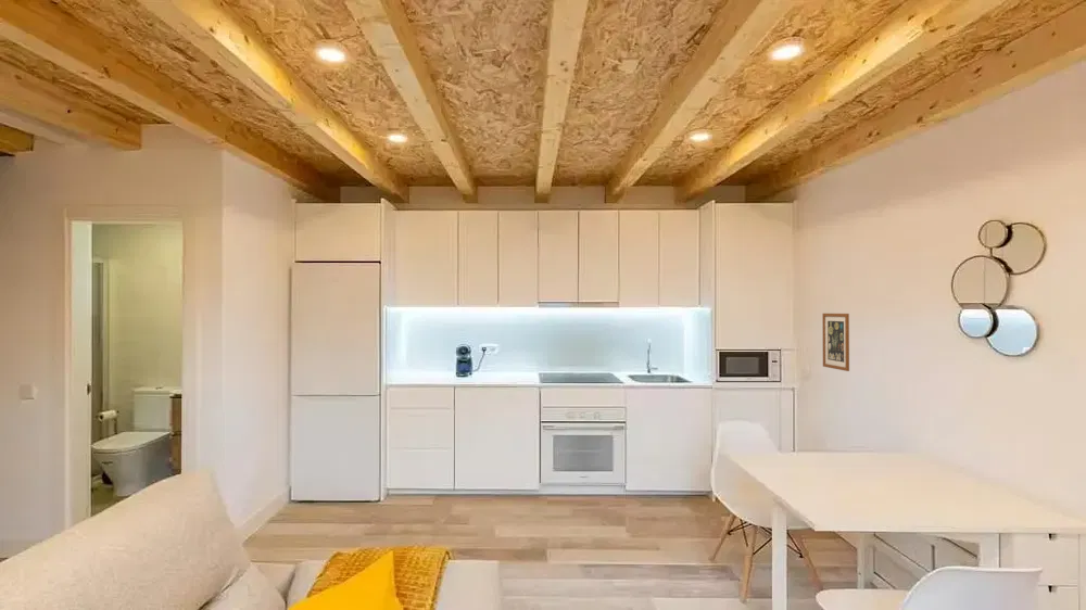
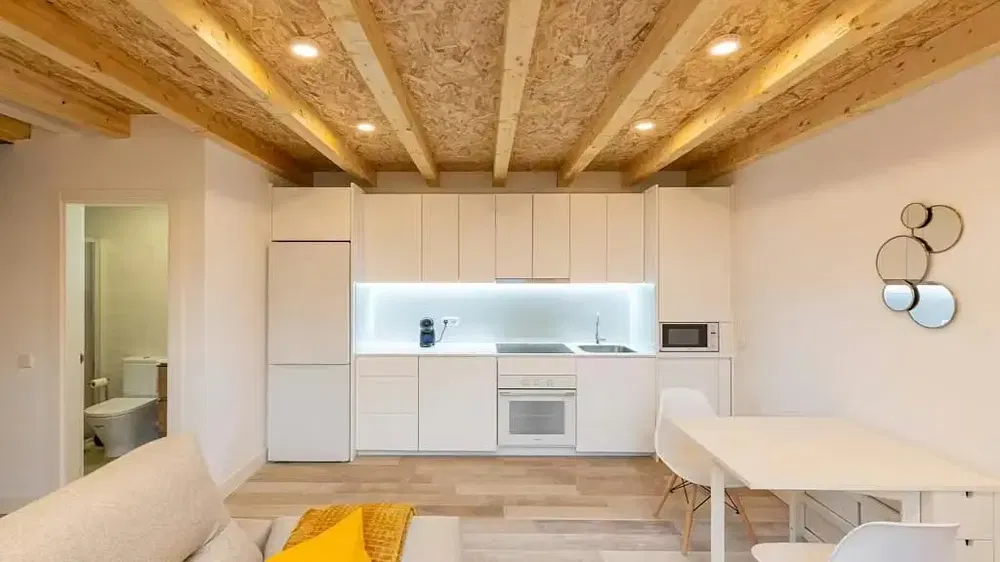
- wall art (835, 341)
